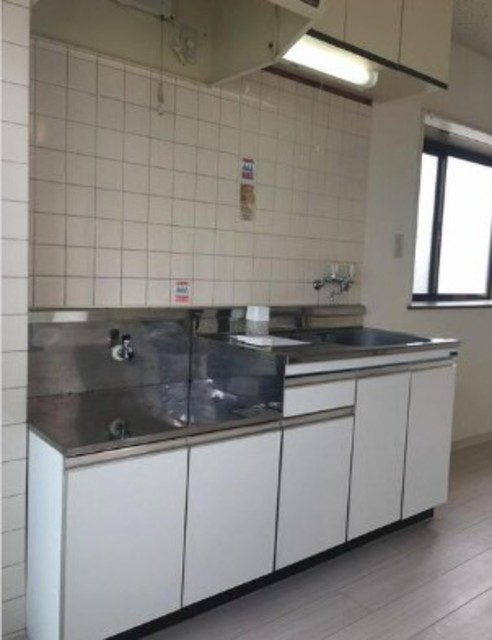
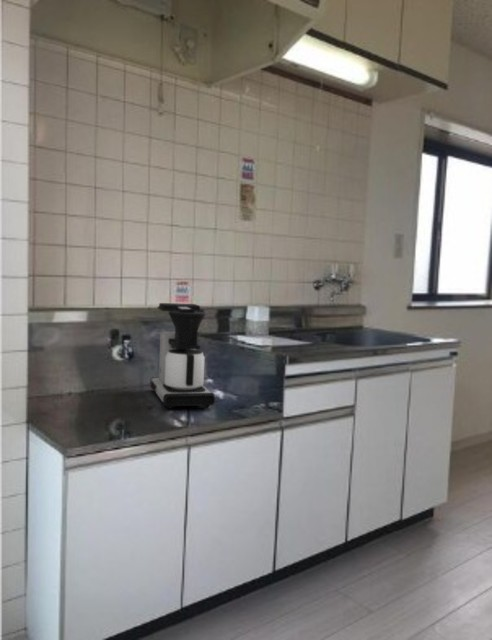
+ coffee maker (182, 353)
